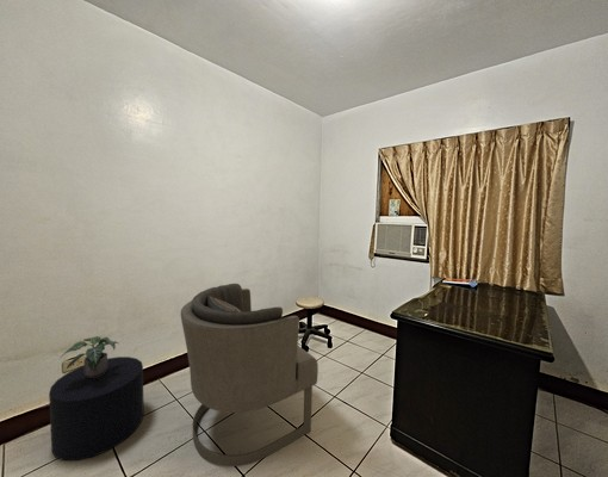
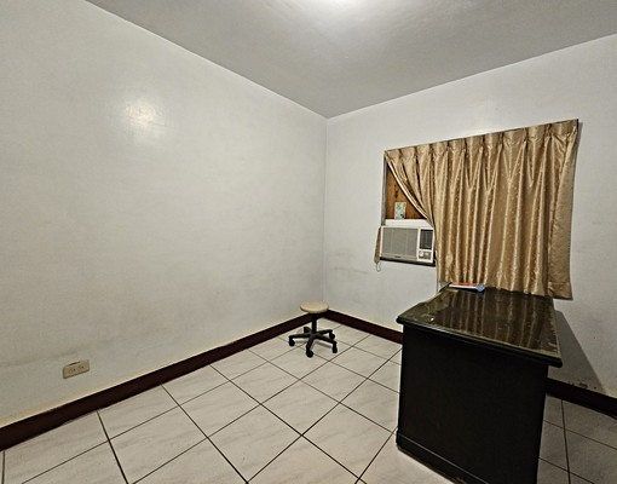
- stool (100, 401)
- armchair (242, 359)
- potted plant (93, 357)
